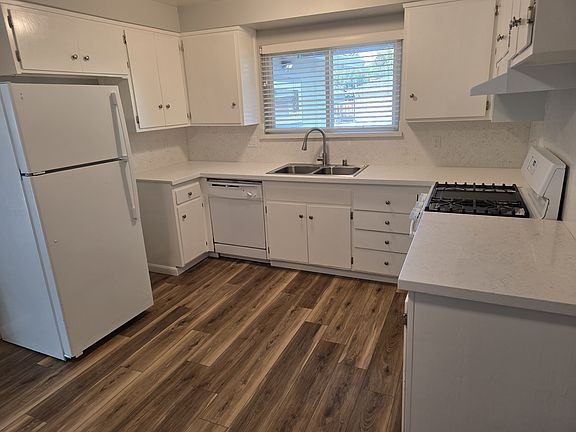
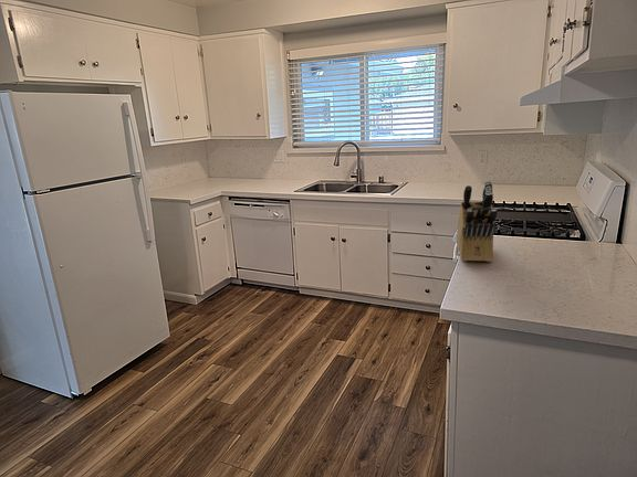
+ knife block (476, 216)
